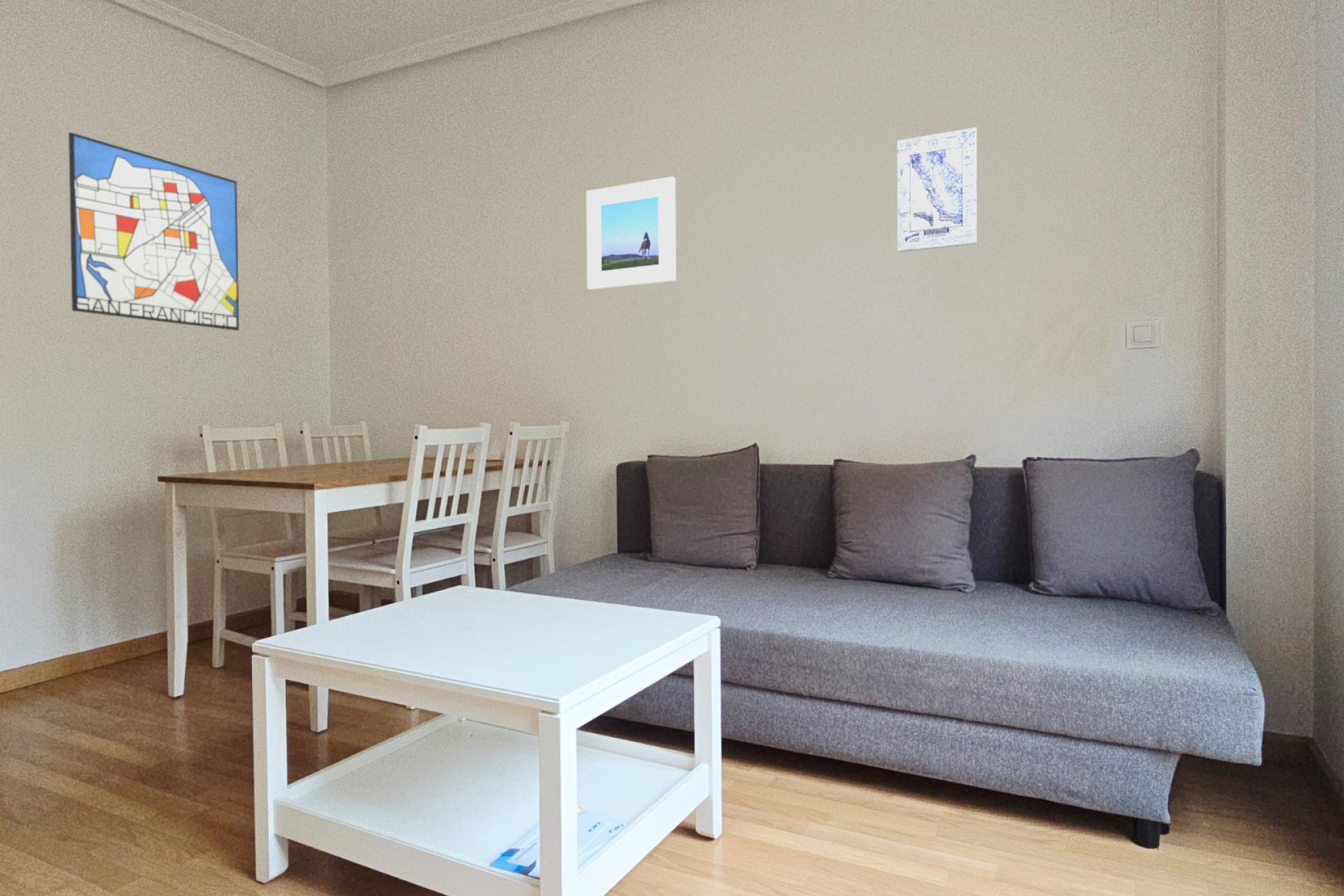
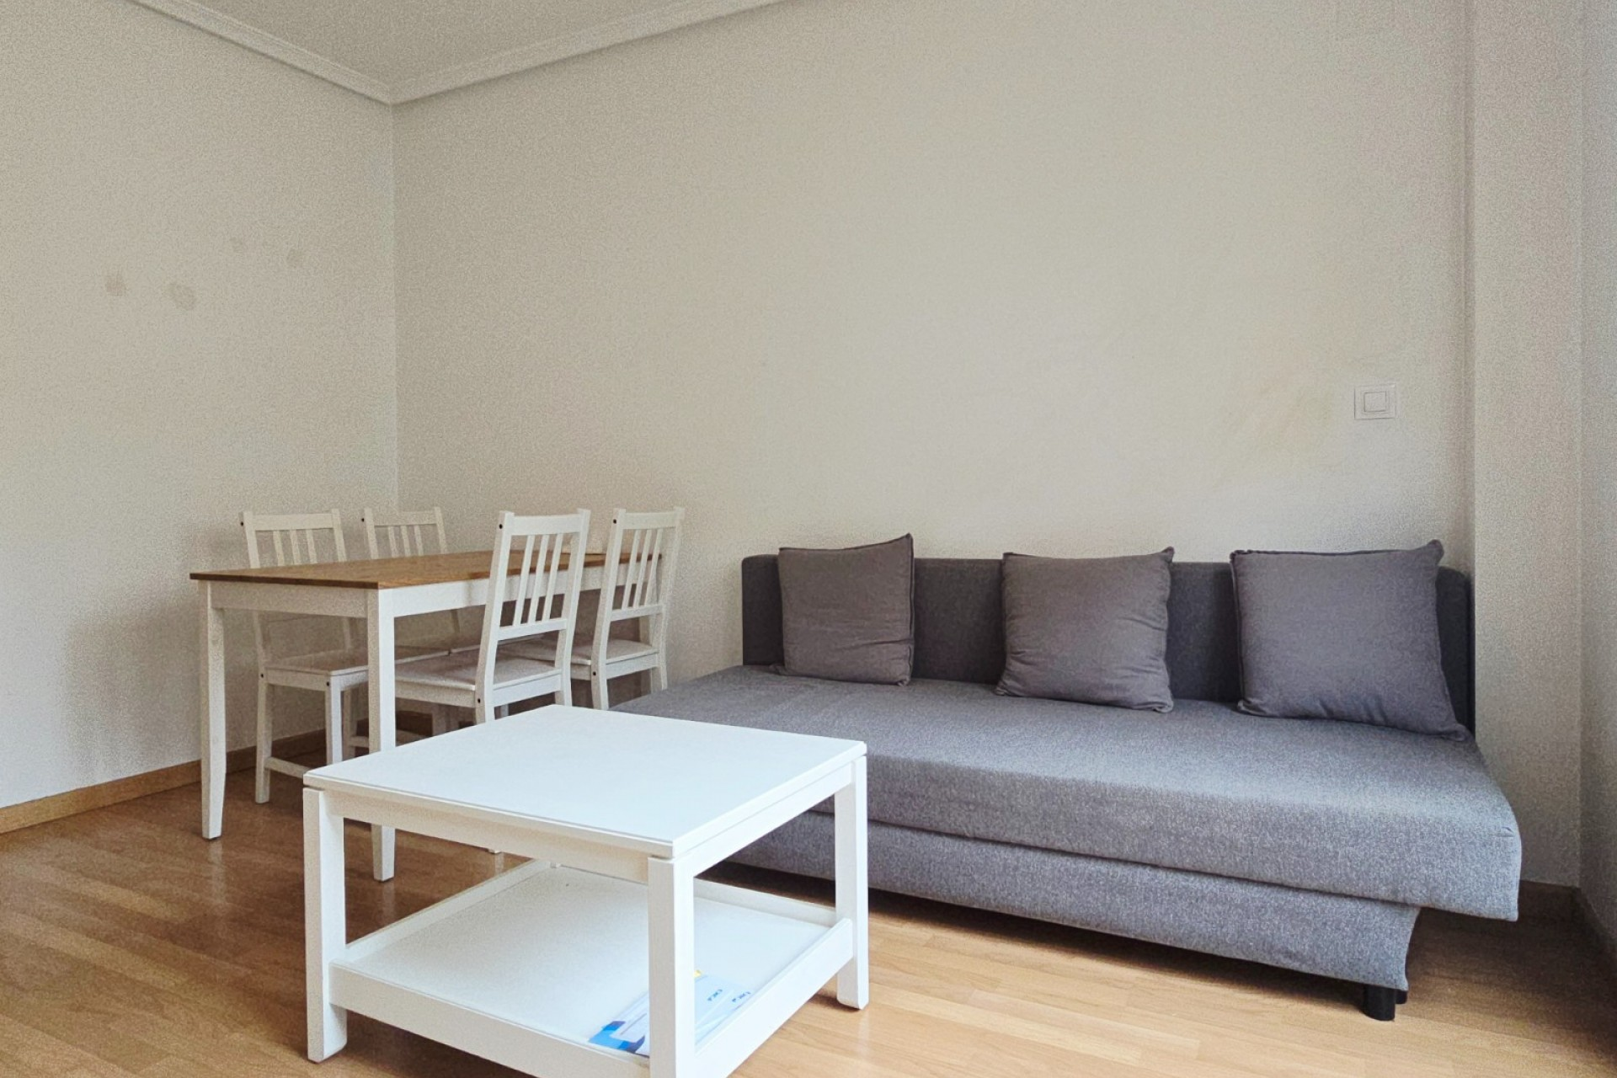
- wall art (937, 191)
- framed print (630, 234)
- wall art (161, 240)
